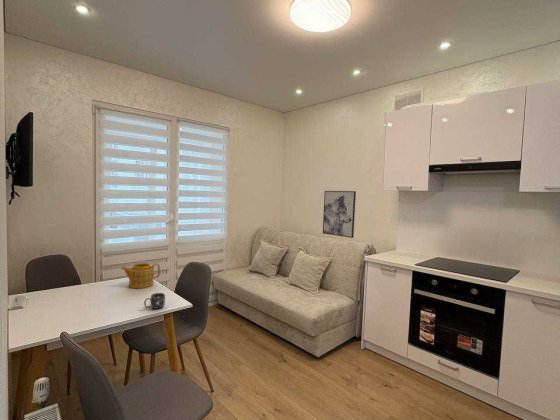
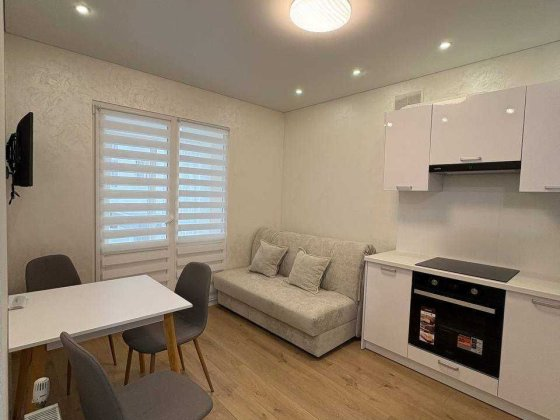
- wall art (338, 213)
- mug (154, 301)
- teapot (140, 275)
